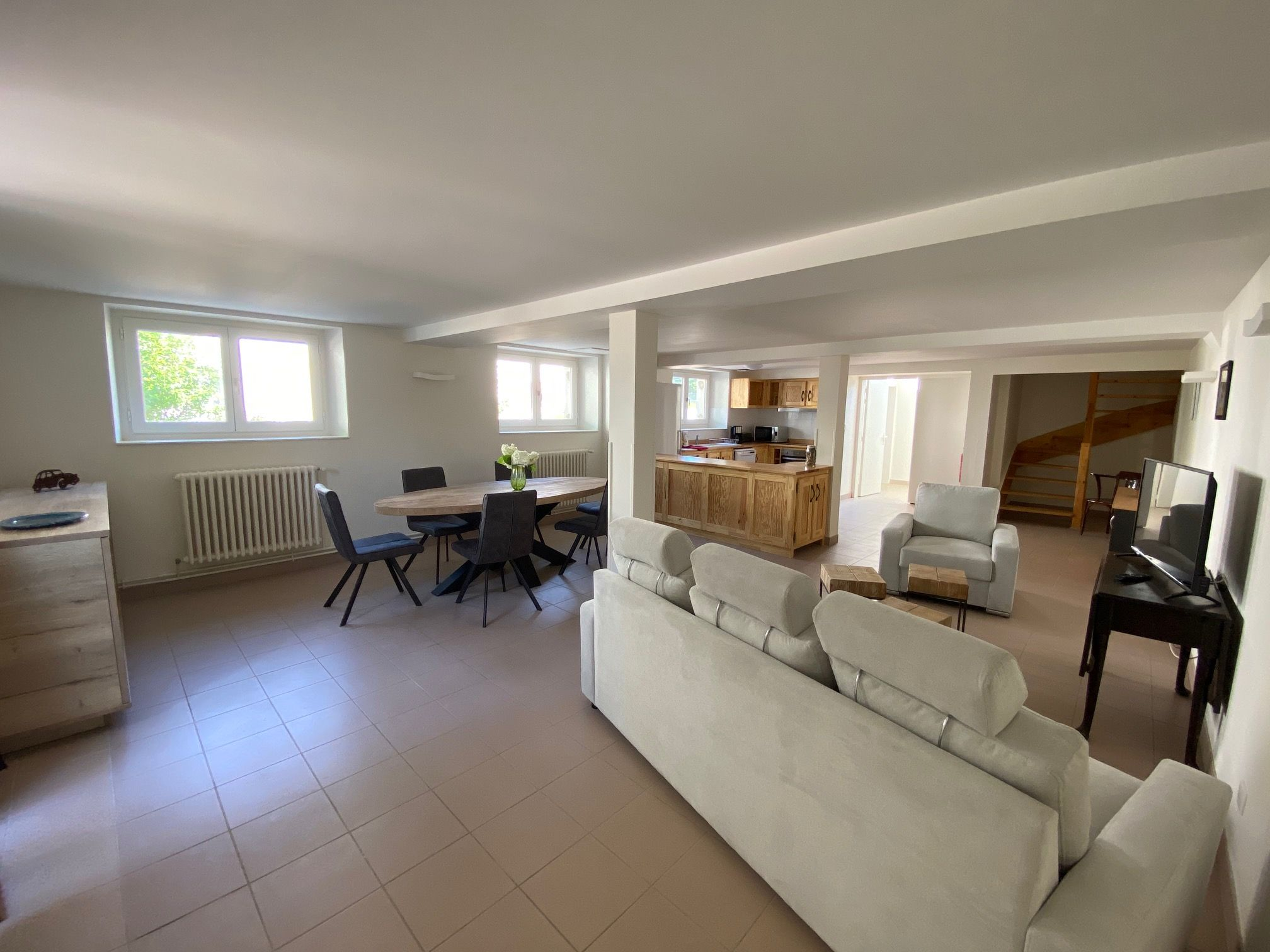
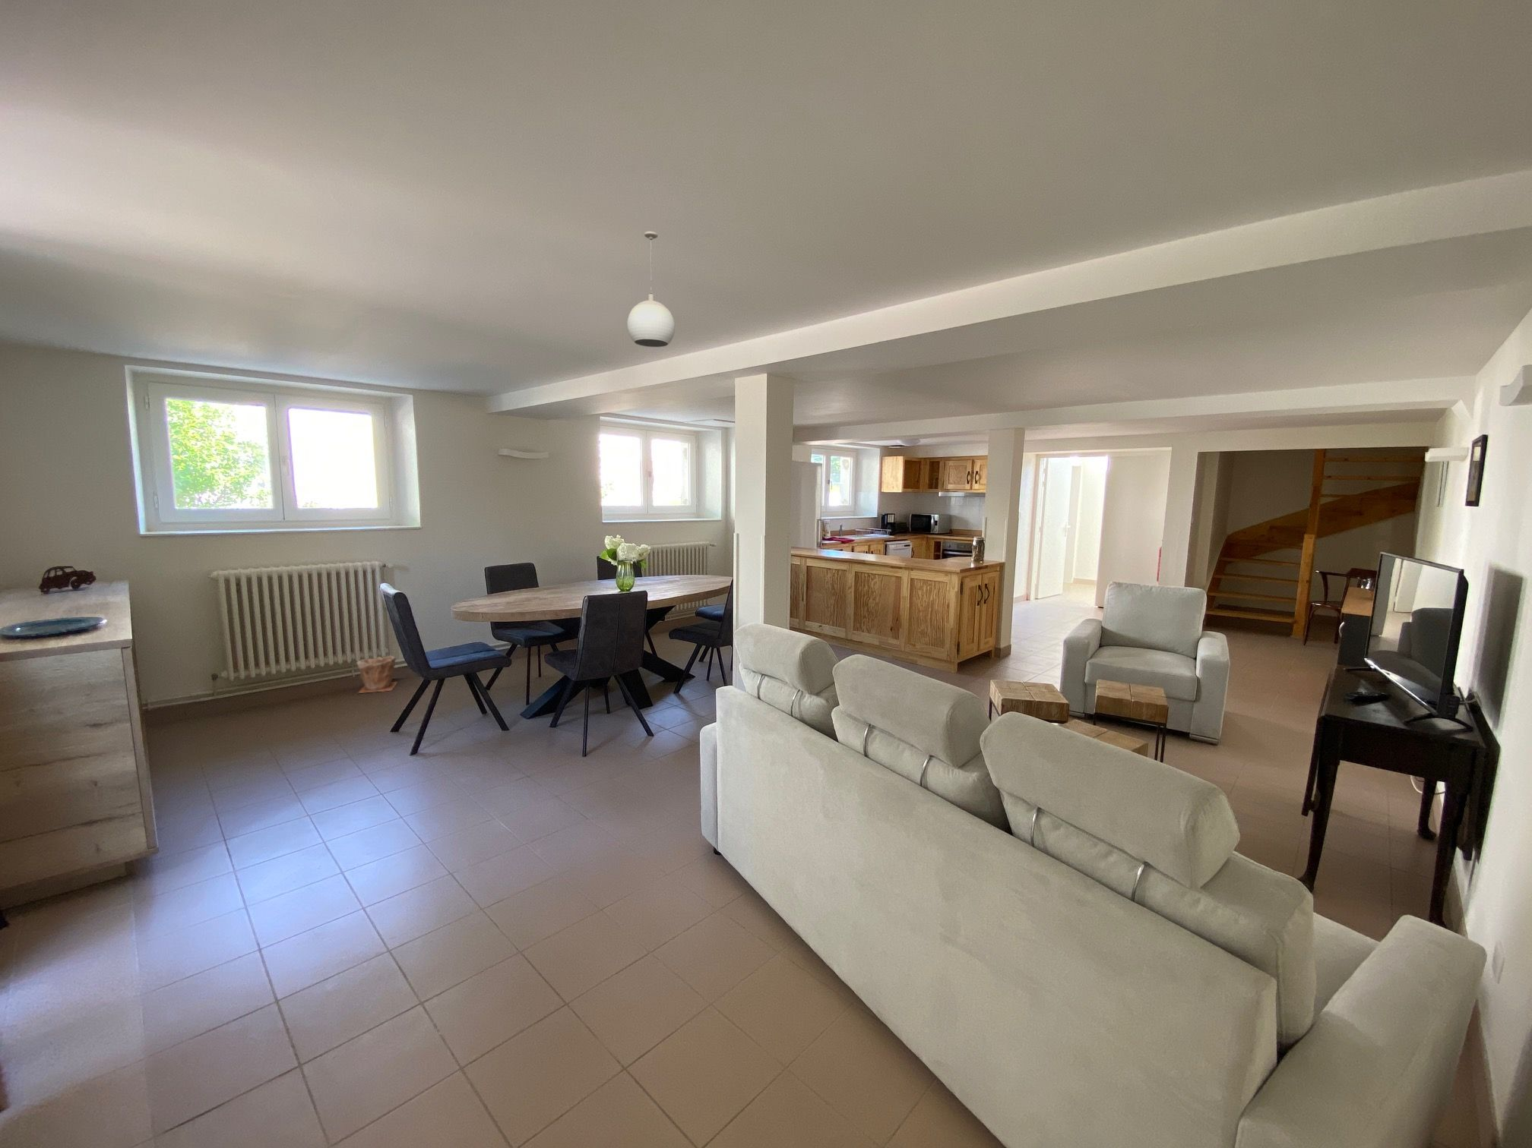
+ plant pot (376, 673)
+ pendant light (650, 288)
